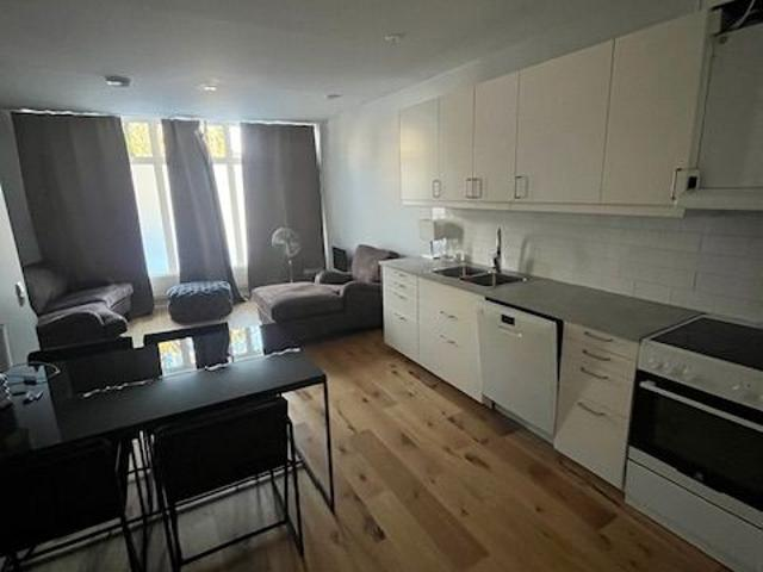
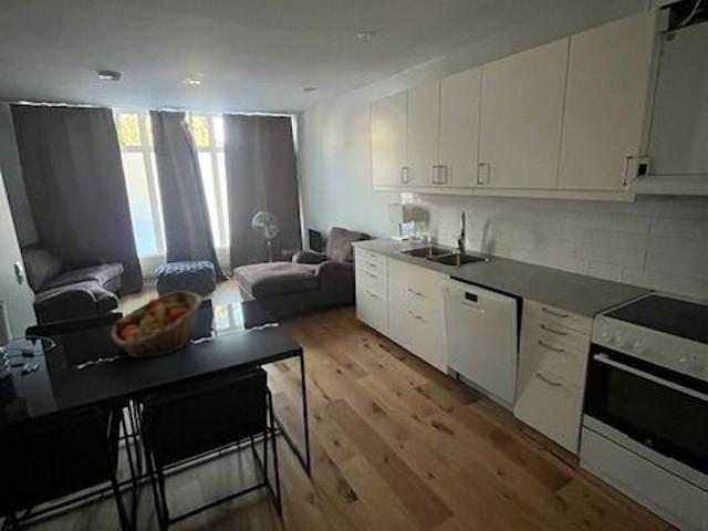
+ fruit basket (158, 322)
